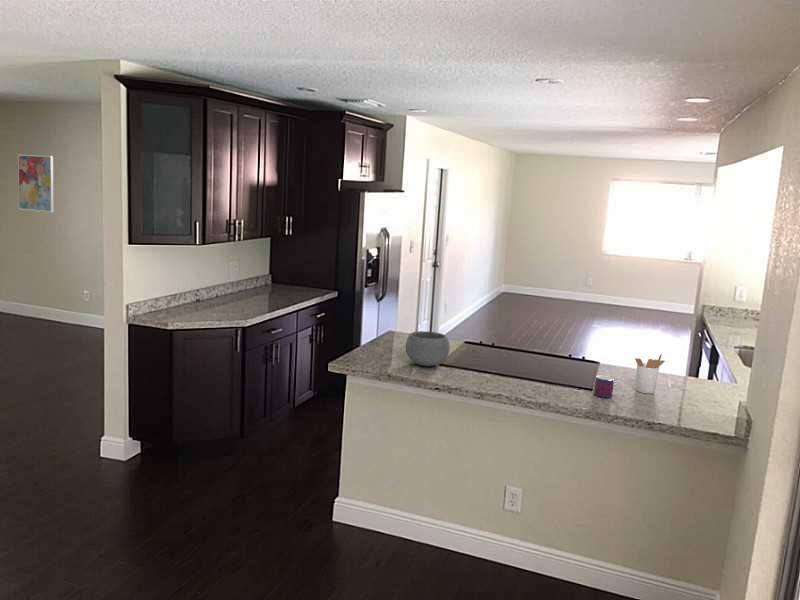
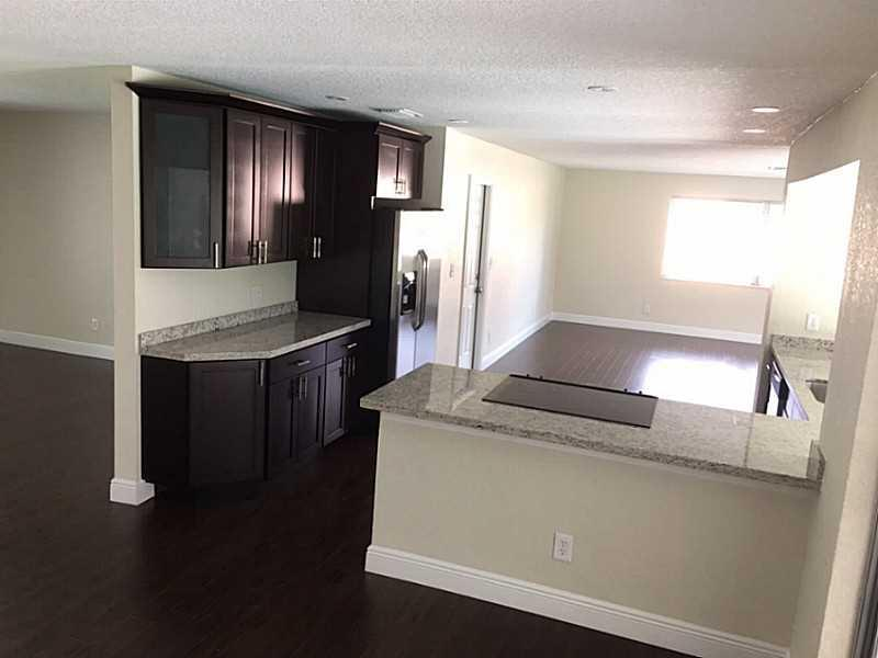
- utensil holder (649, 373)
- mug (608, 387)
- wall art (35, 183)
- bowl (427, 349)
